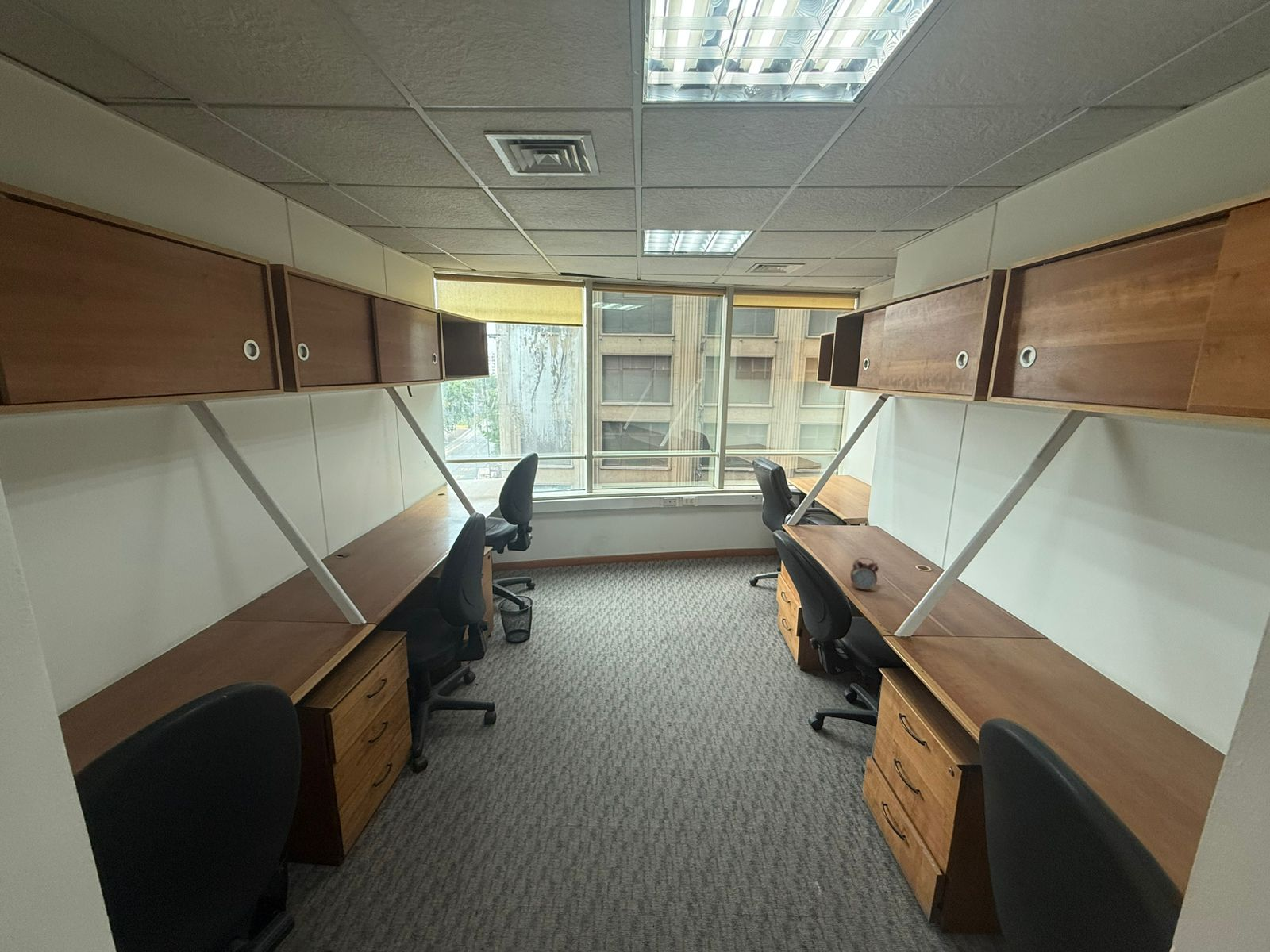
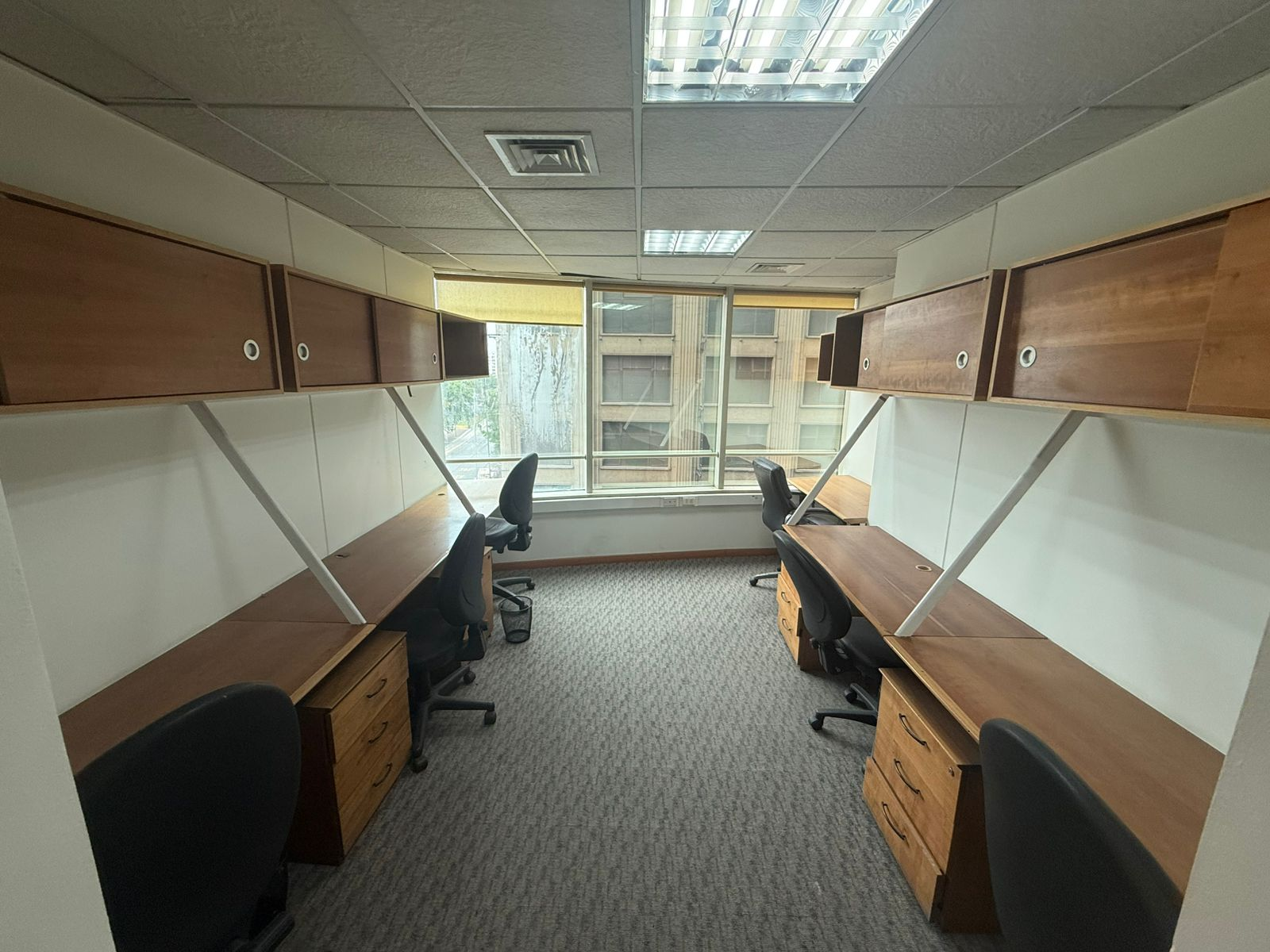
- alarm clock (864, 574)
